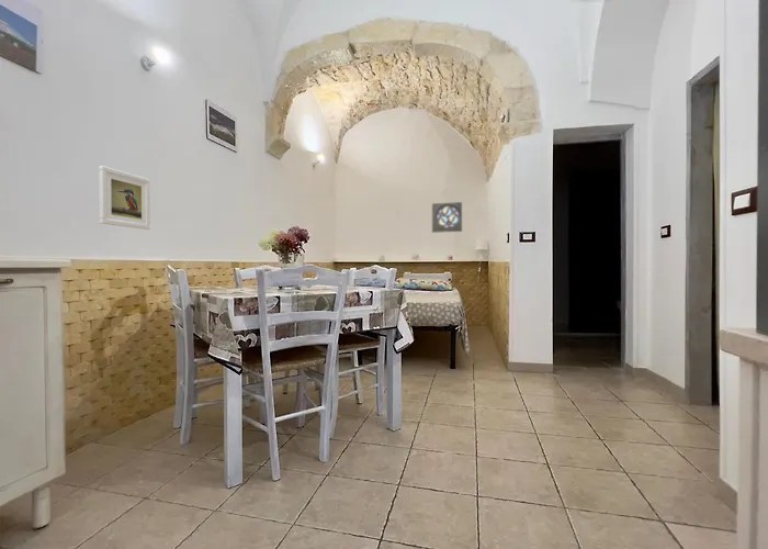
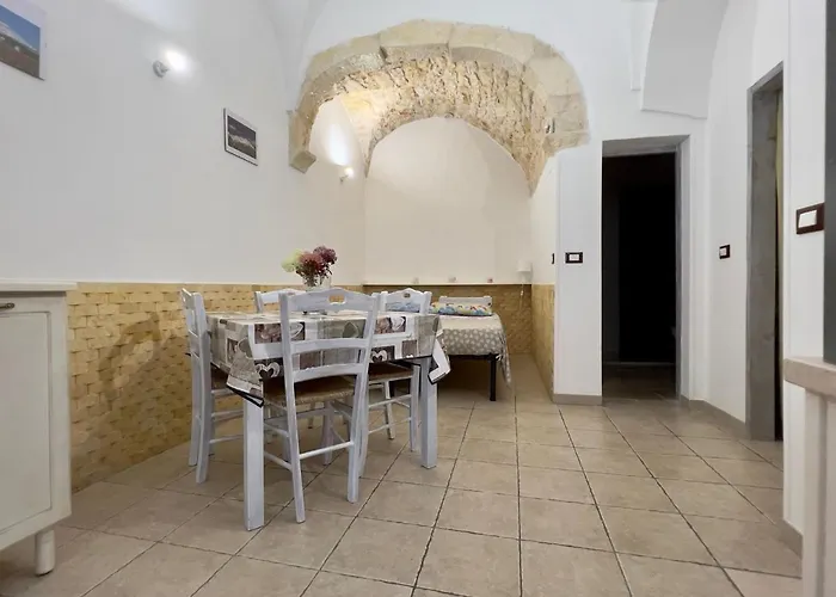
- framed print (126, 199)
- wall ornament (447, 217)
